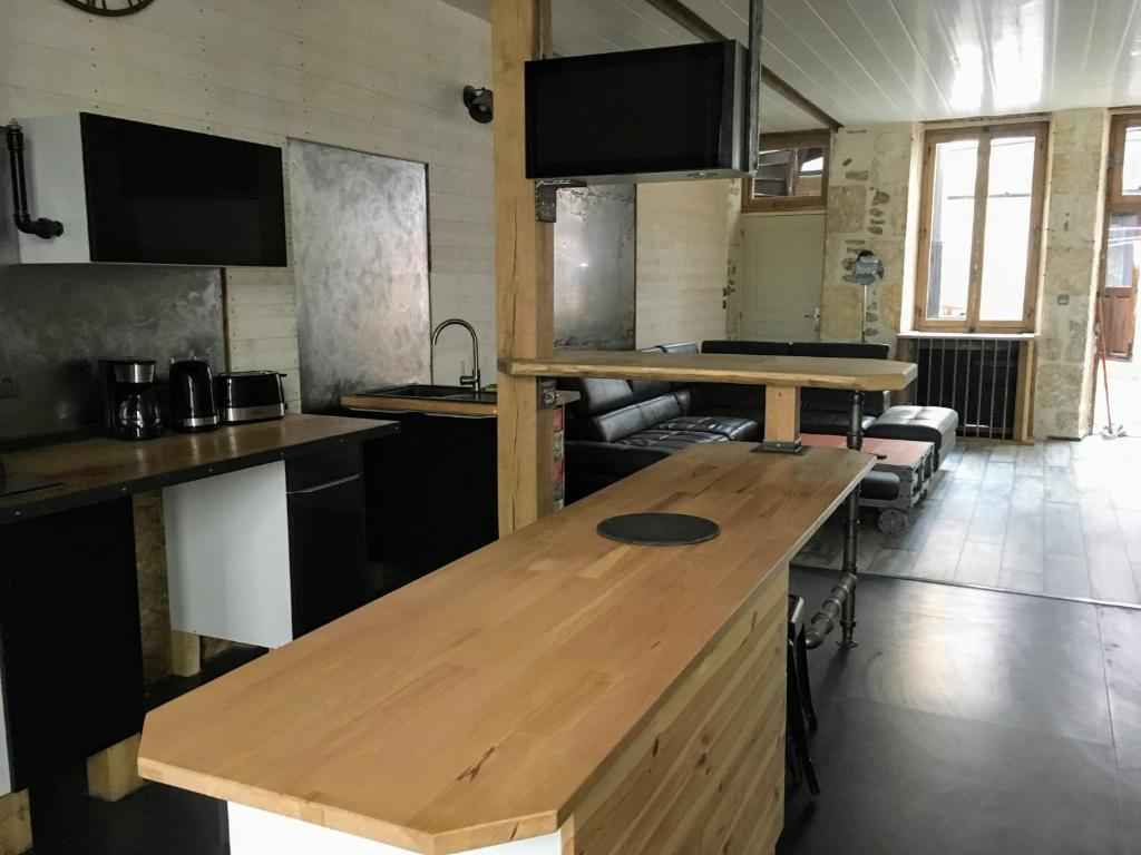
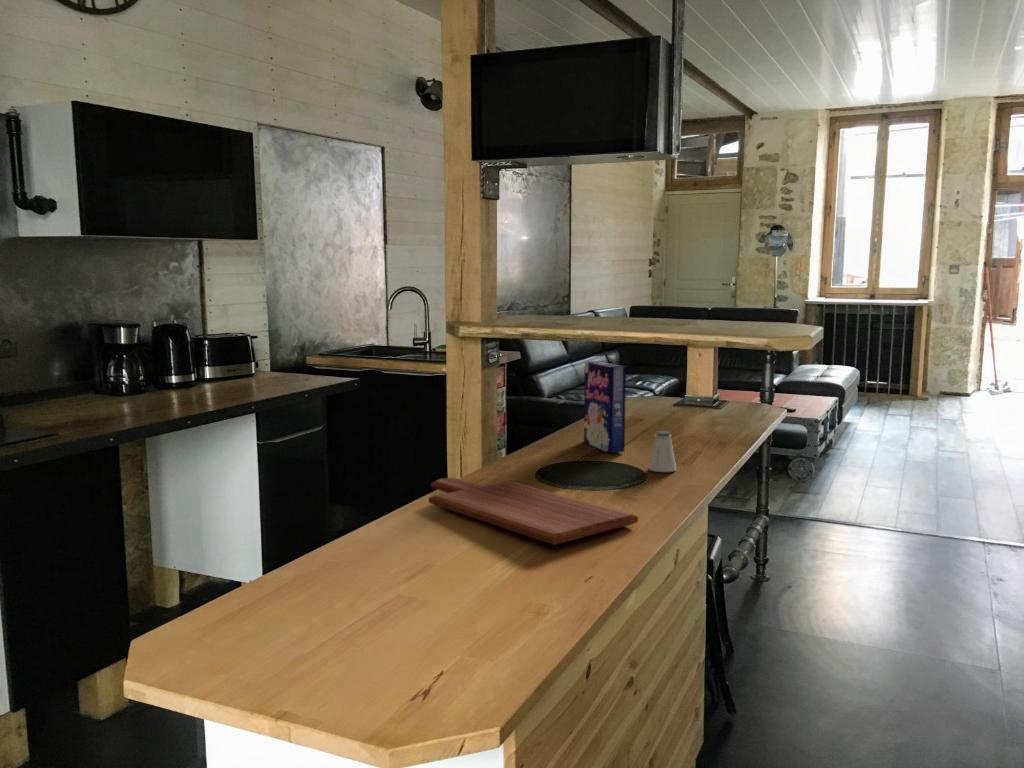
+ cutting board (524, 507)
+ saltshaker (662, 450)
+ cereal box (604, 405)
